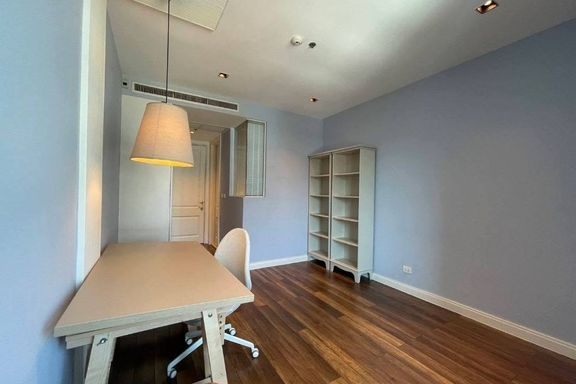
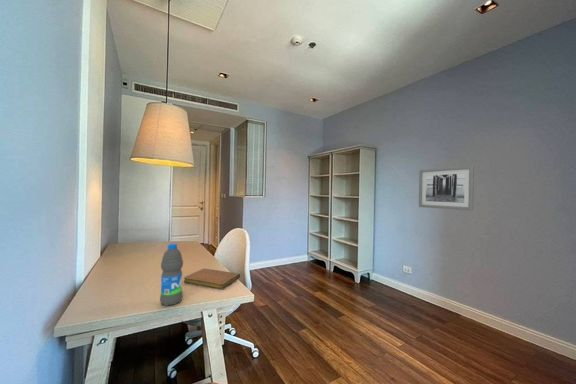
+ water bottle (172, 273)
+ wall art (443, 188)
+ notebook (212, 277)
